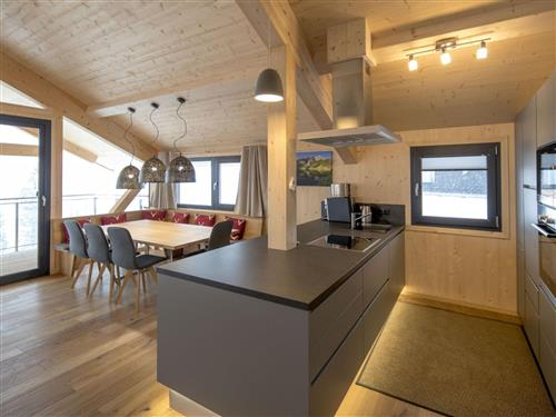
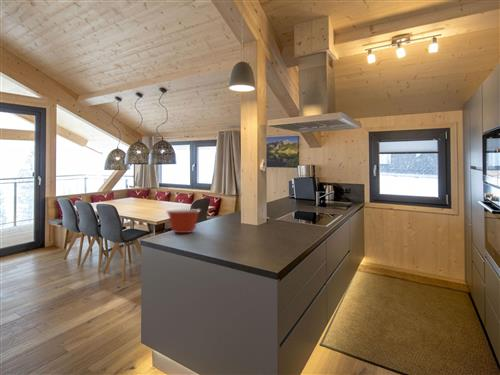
+ mixing bowl (183, 221)
